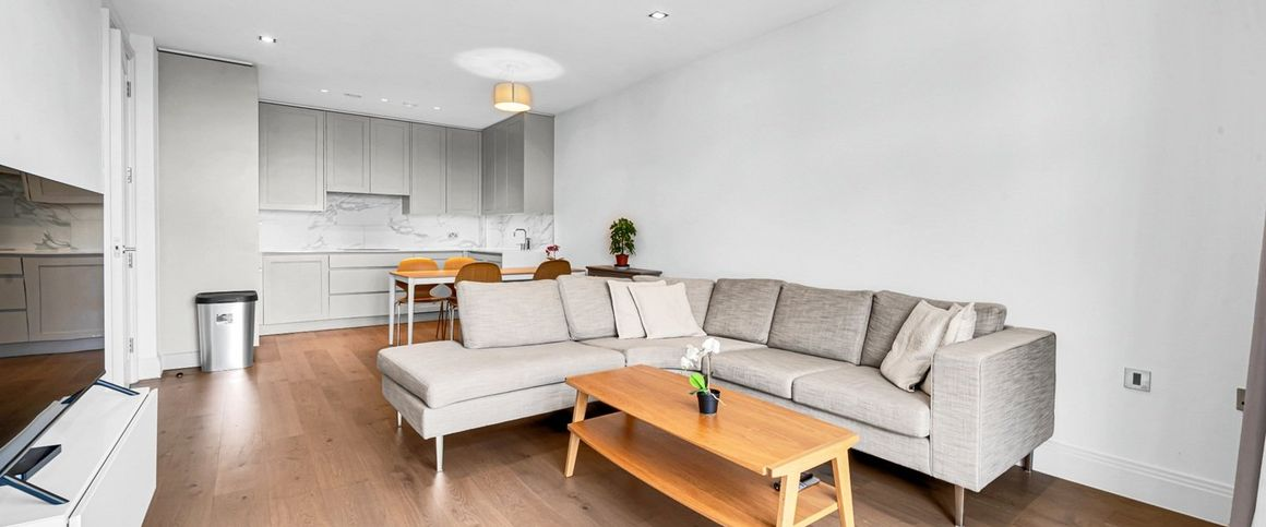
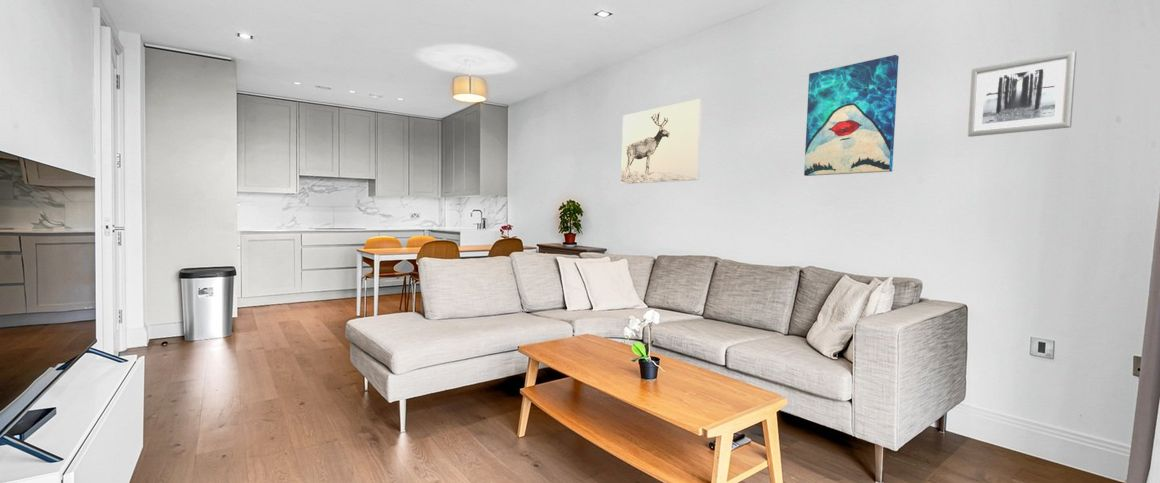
+ wall art (658, 145)
+ wall art (1018, 96)
+ wall art (848, 119)
